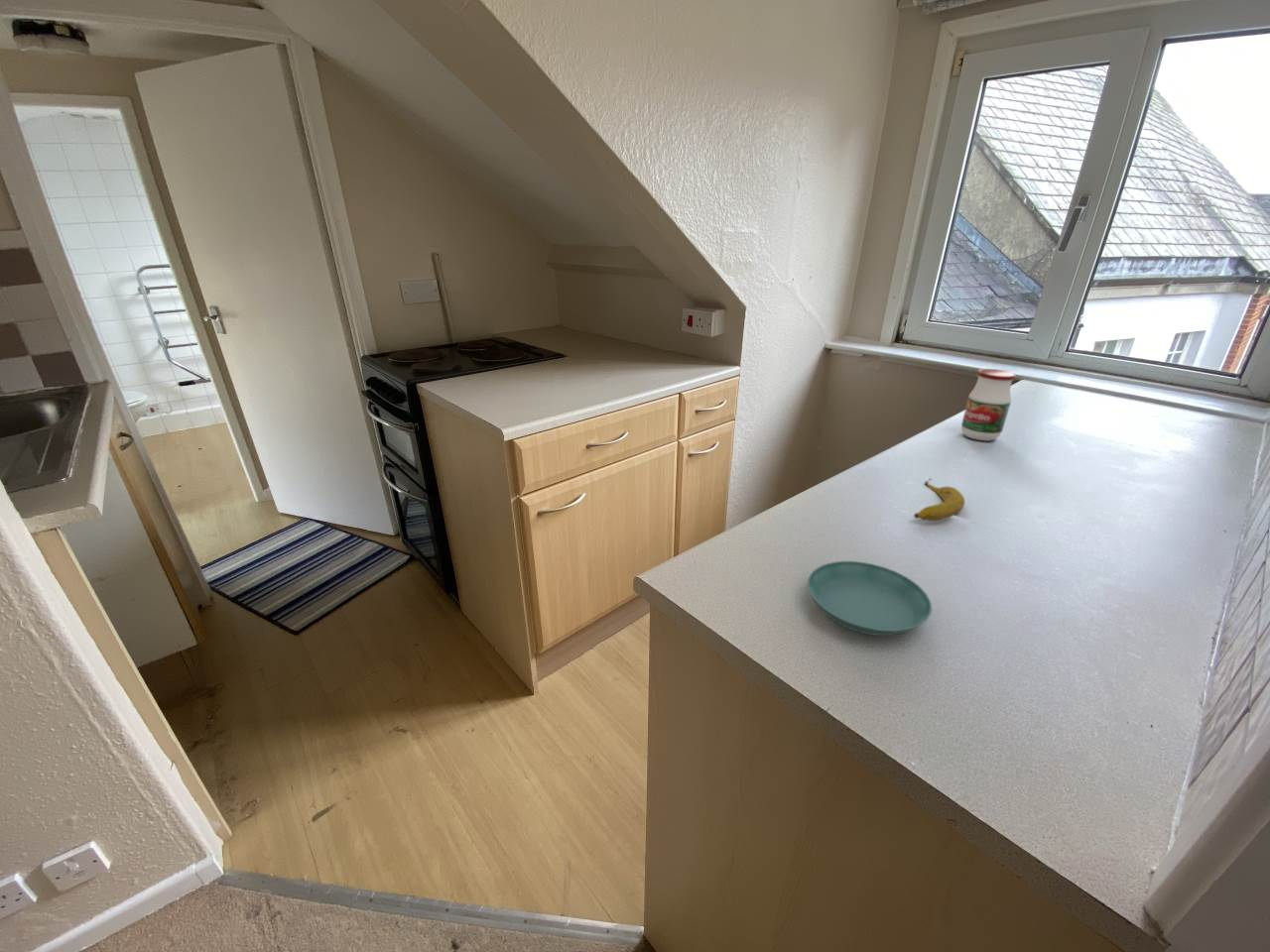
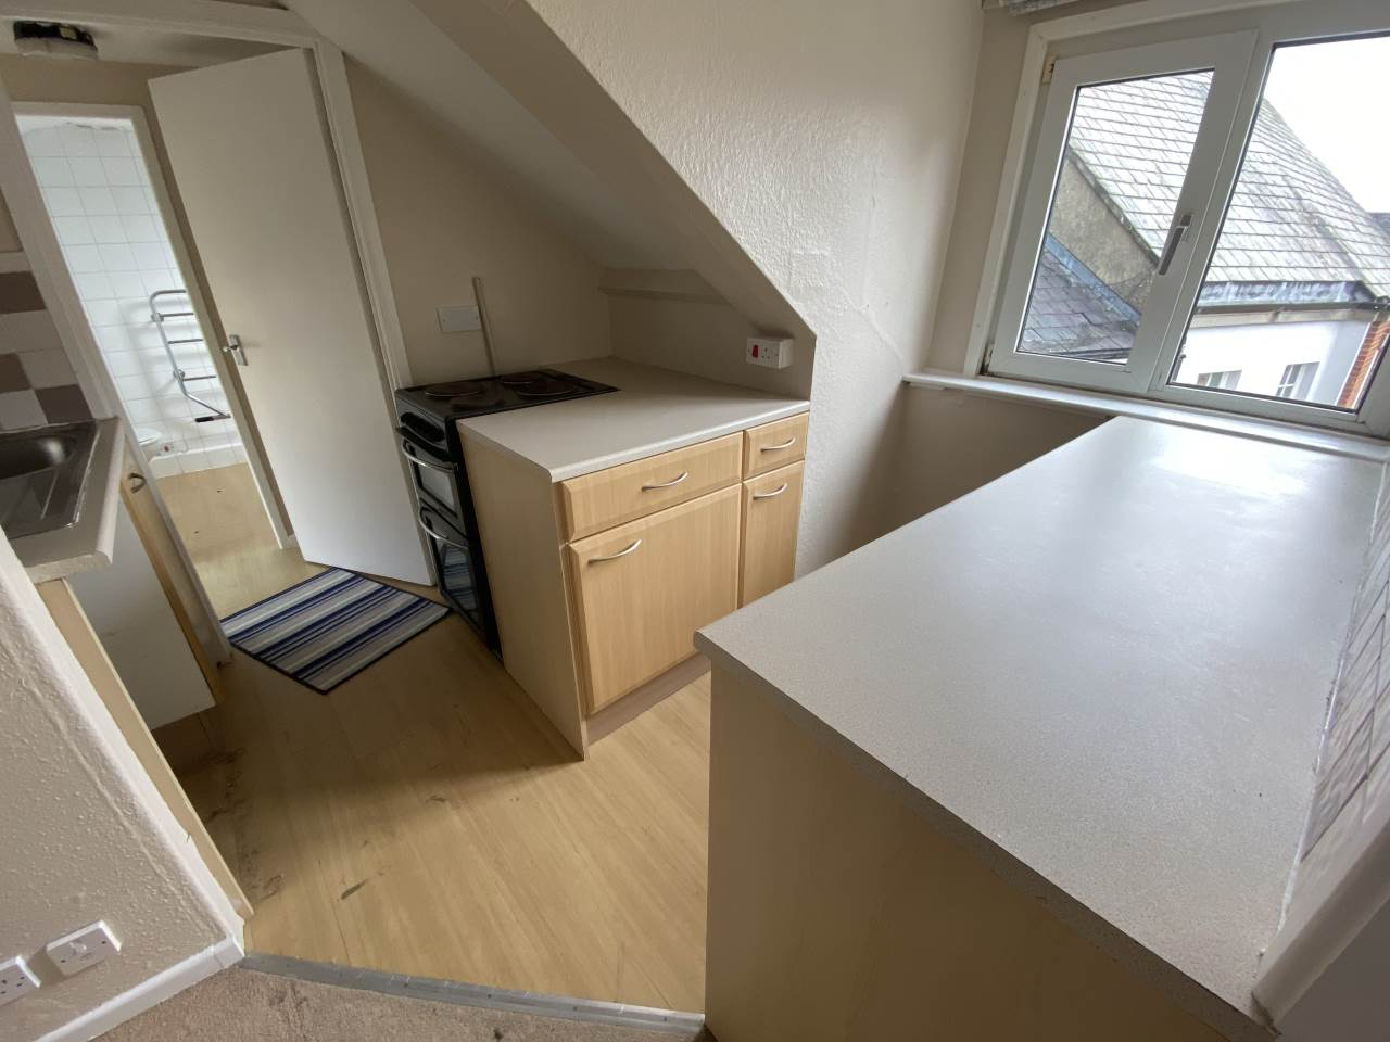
- saucer (865, 600)
- jar (987, 405)
- banana (938, 494)
